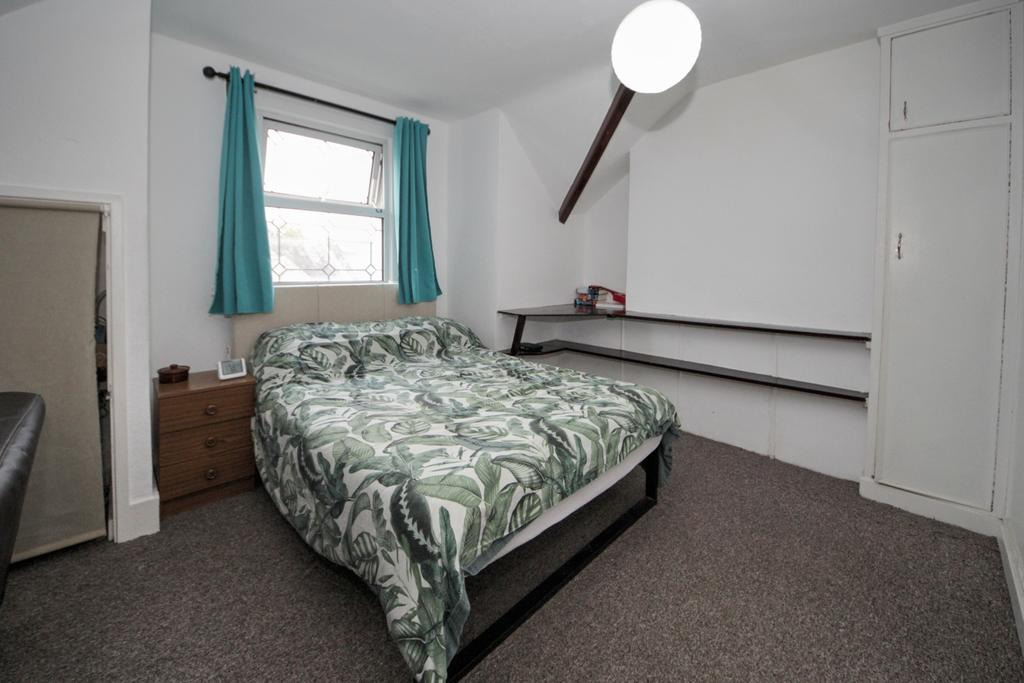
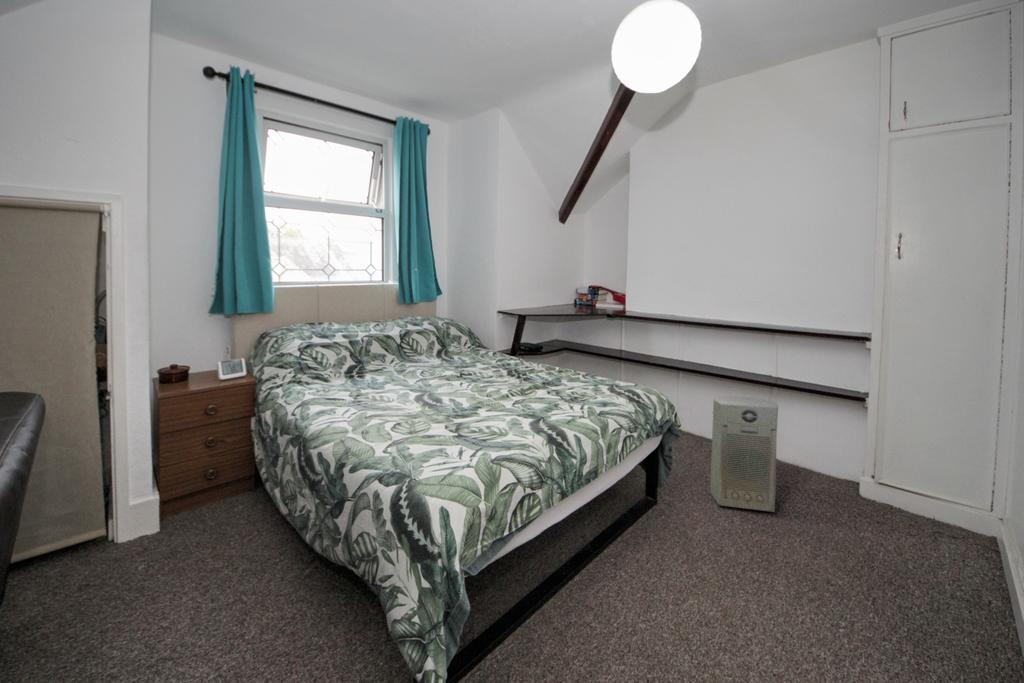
+ fan (742, 448)
